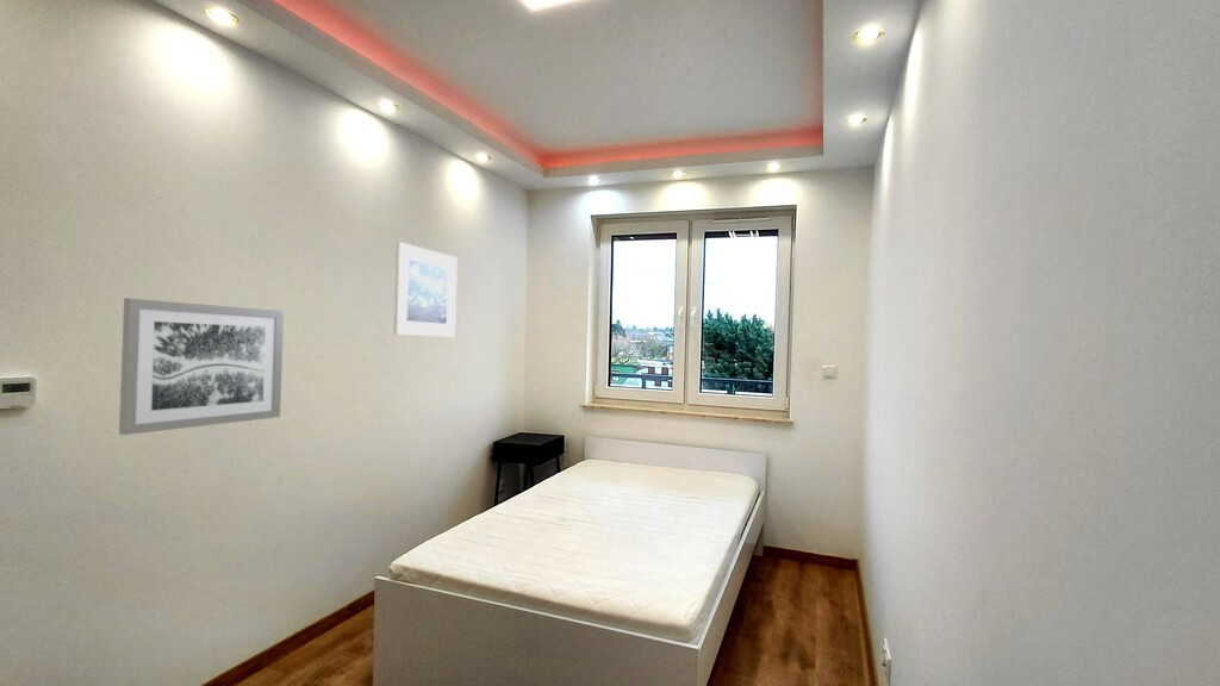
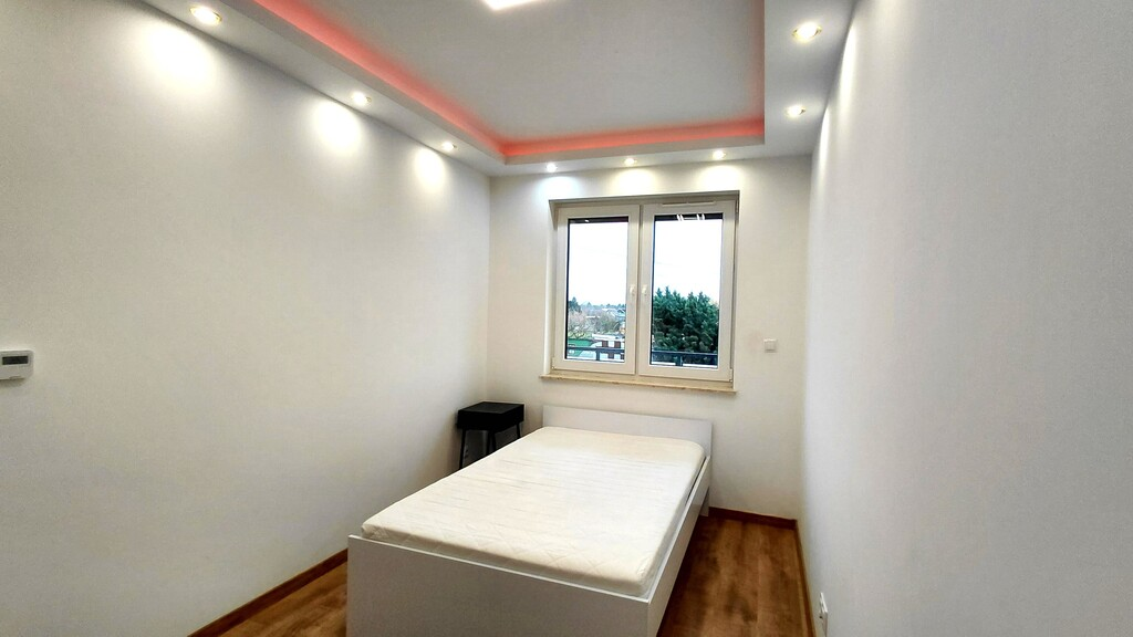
- wall art (211, 364)
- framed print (428, 293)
